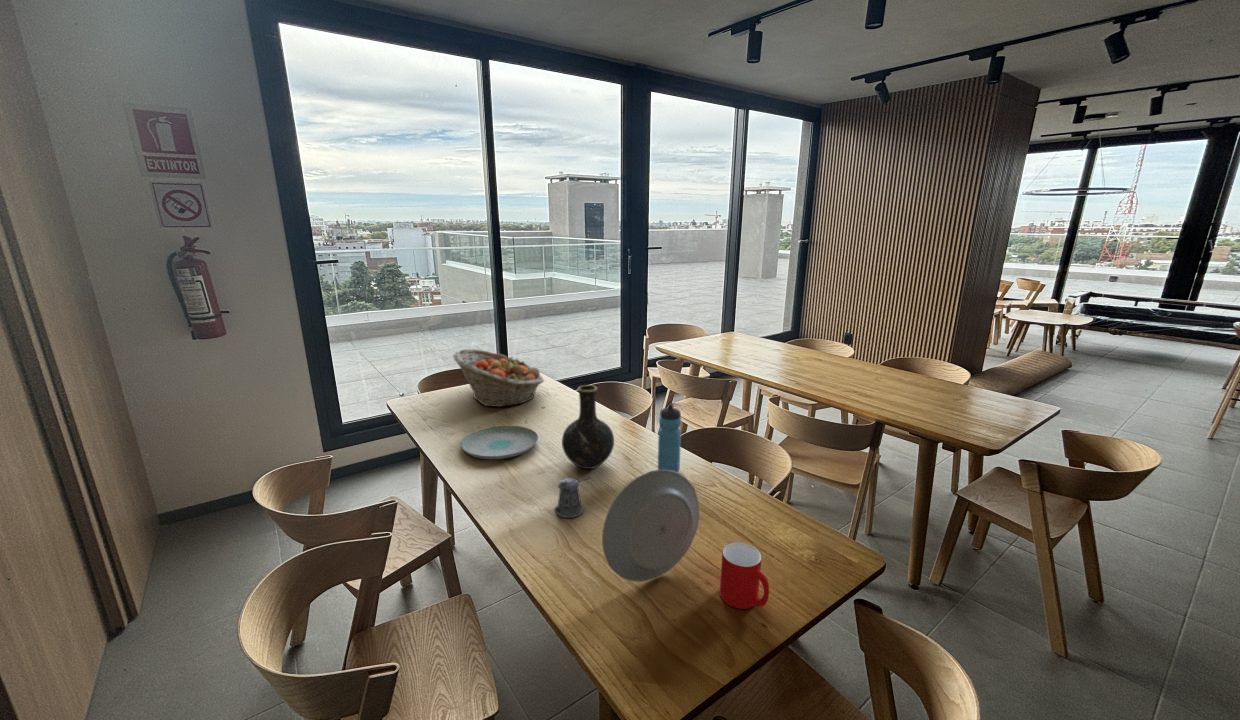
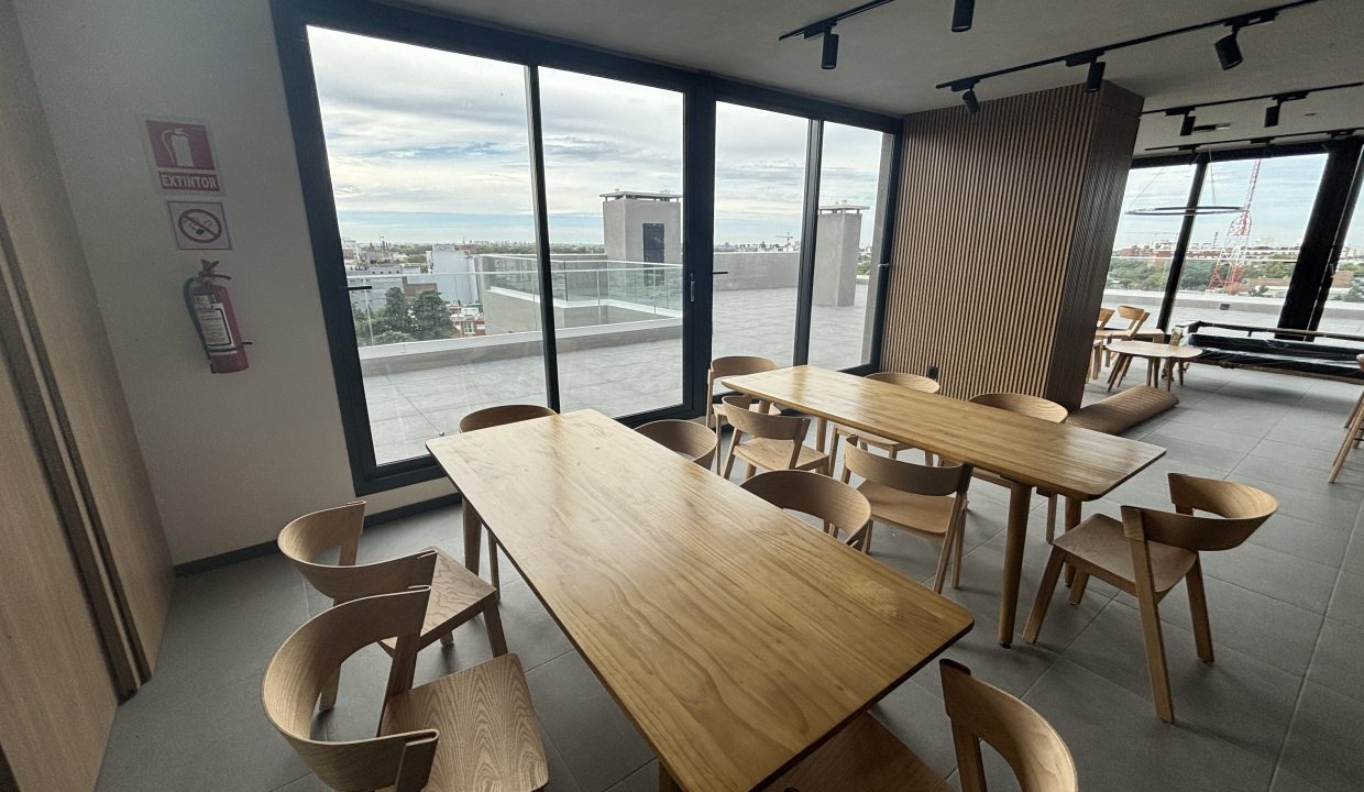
- fruit basket (499, 374)
- water bottle (669, 438)
- vase (587, 427)
- plate (500, 442)
- pepper shaker (572, 494)
- cup (746, 579)
- plate (656, 528)
